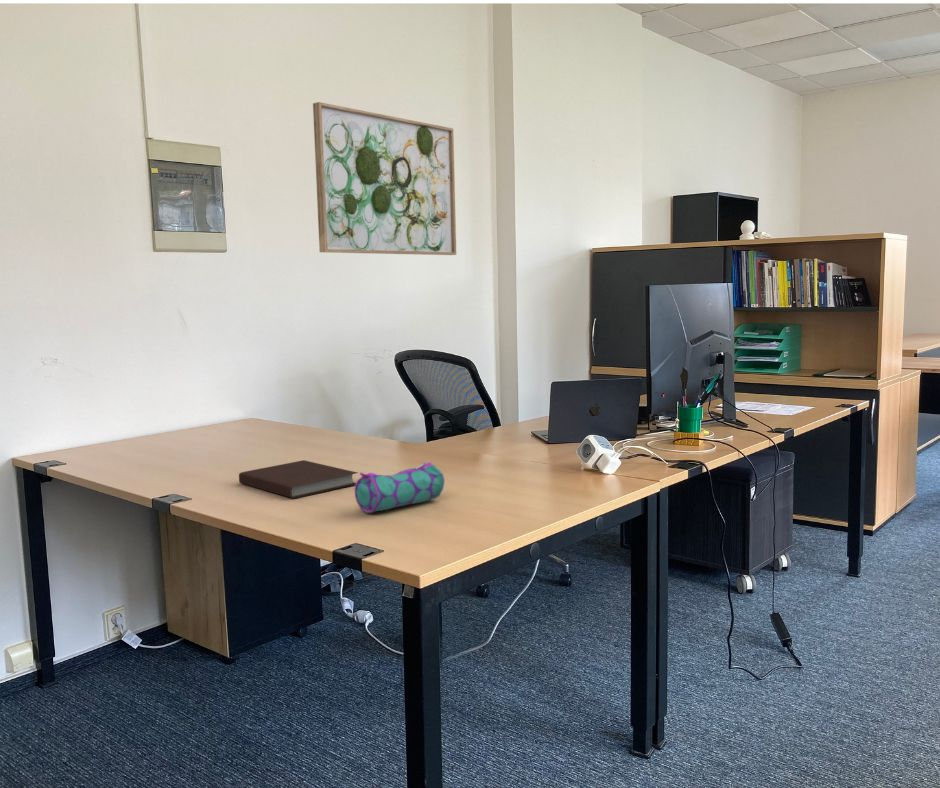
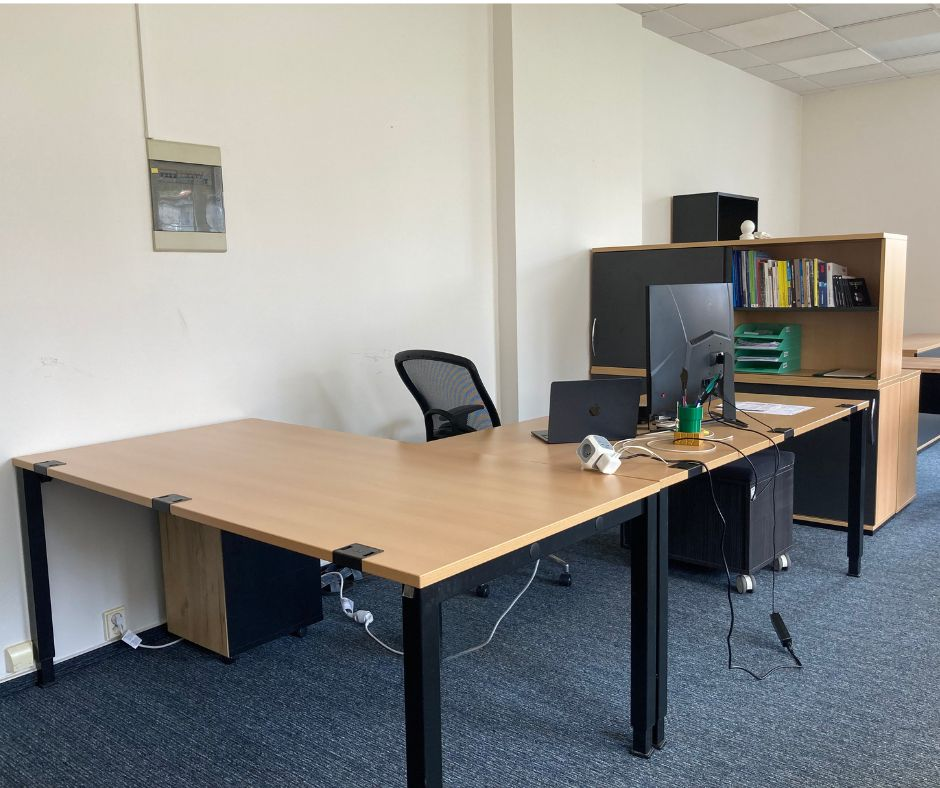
- notebook (298, 478)
- pencil case (399, 486)
- wall art (392, 185)
